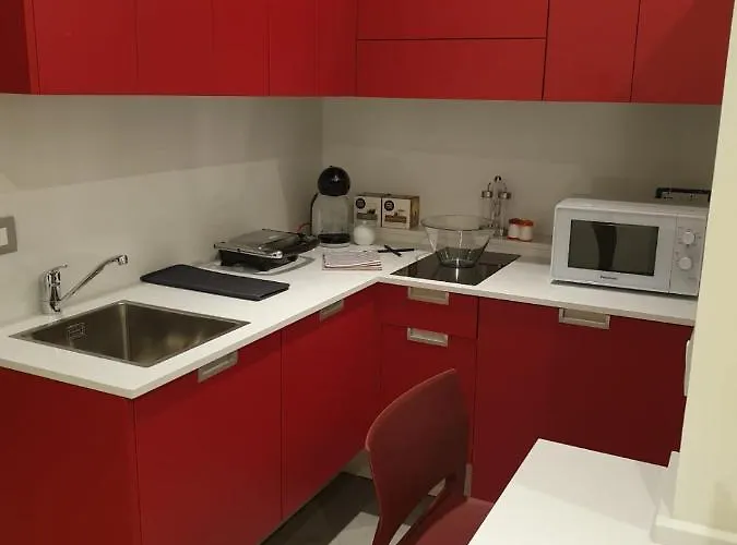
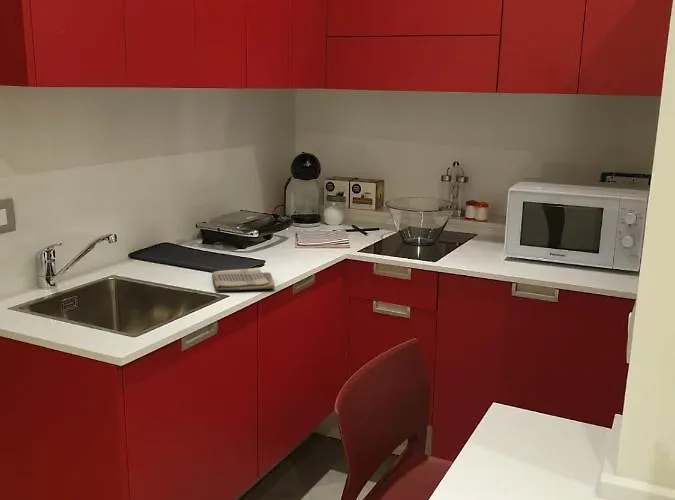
+ dish towel (243, 278)
